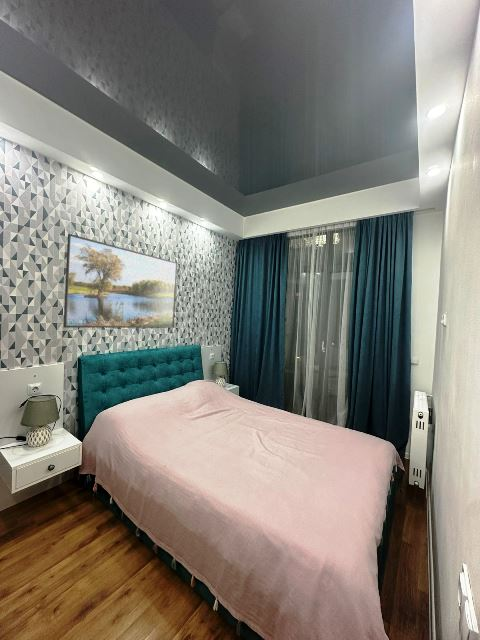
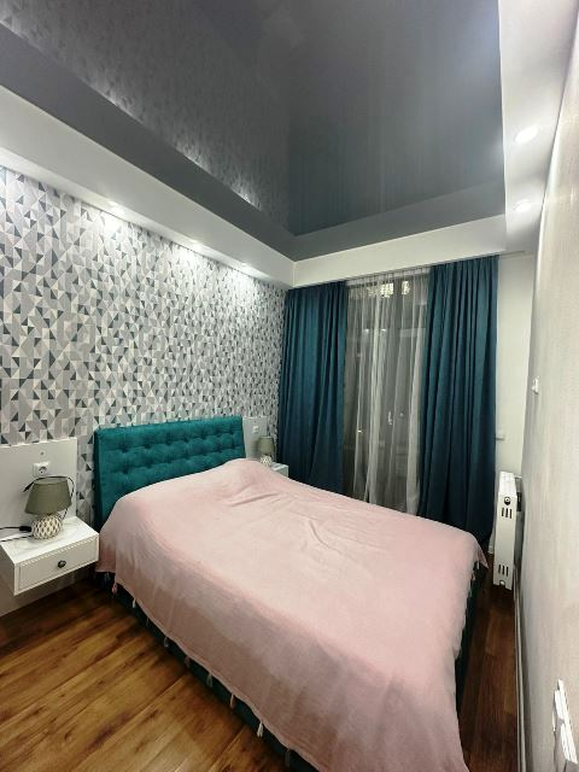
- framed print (130, 289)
